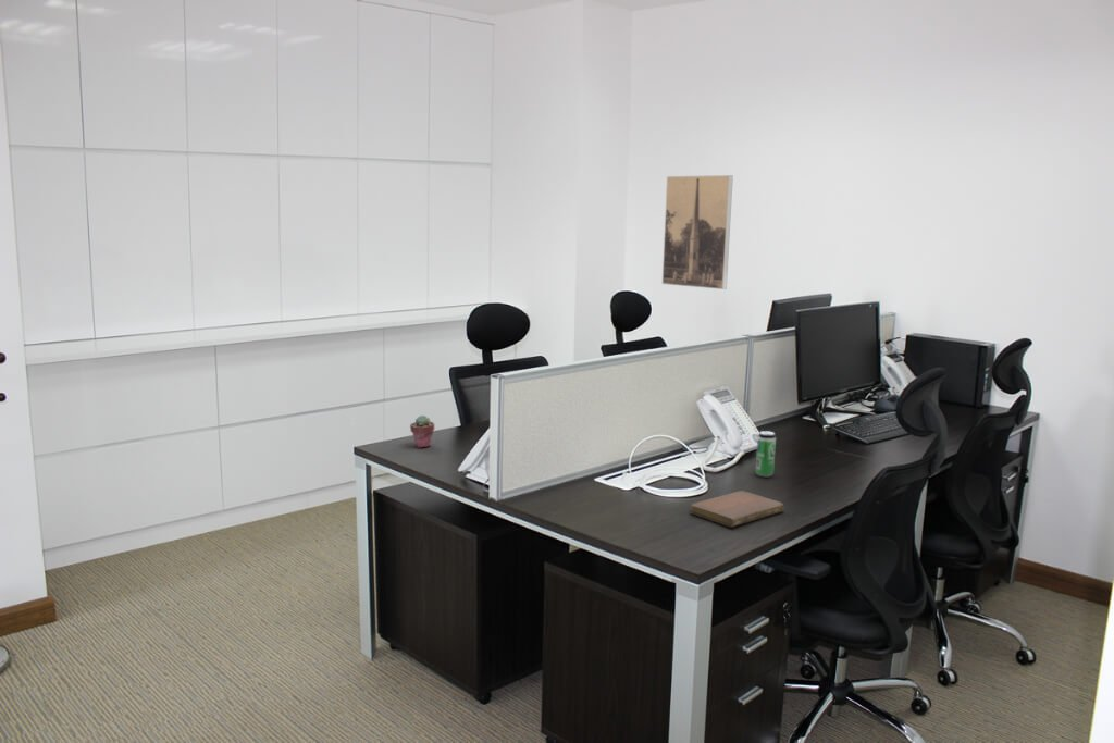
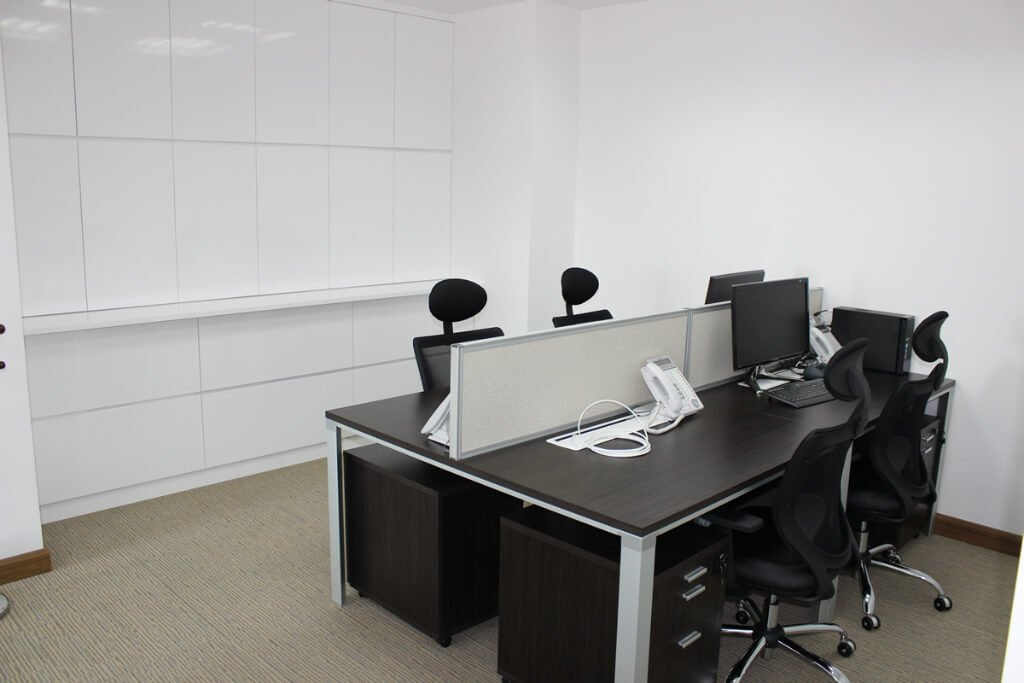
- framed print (695, 232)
- potted succulent (422, 430)
- beverage can (765, 454)
- notebook (737, 508)
